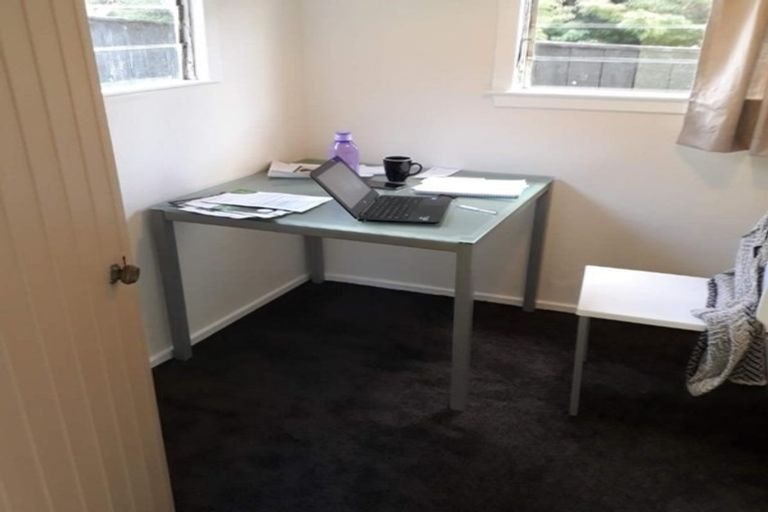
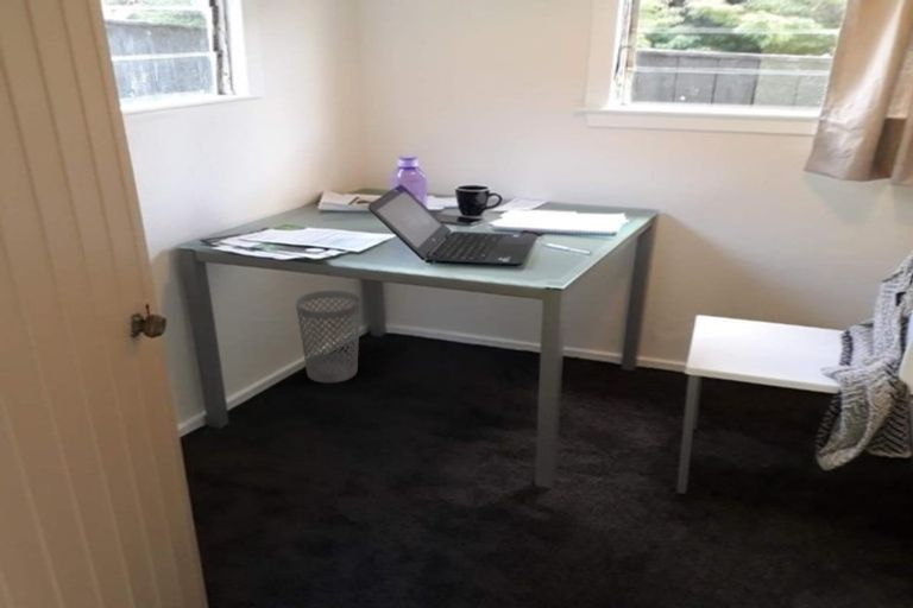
+ wastebasket (329, 336)
